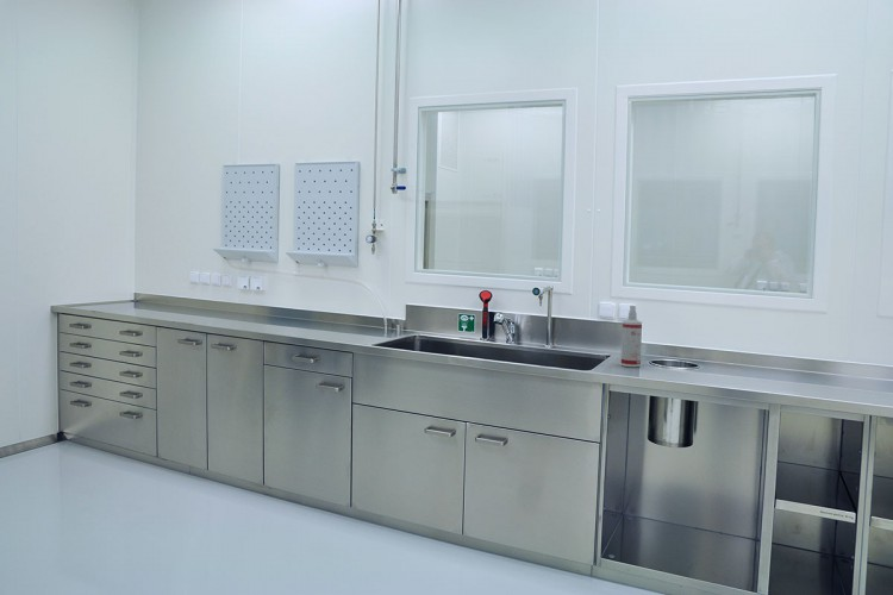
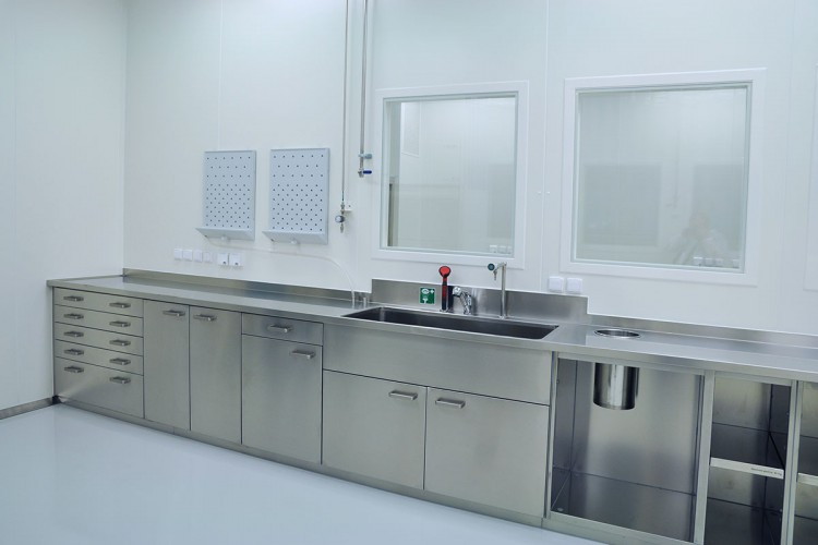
- spray bottle (631, 336)
